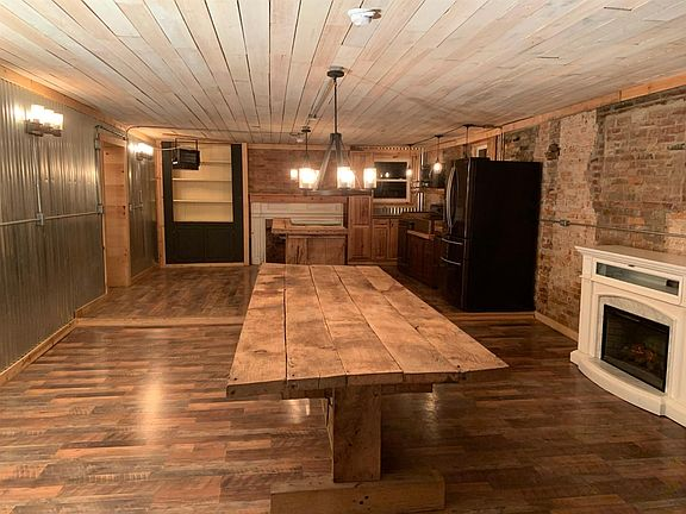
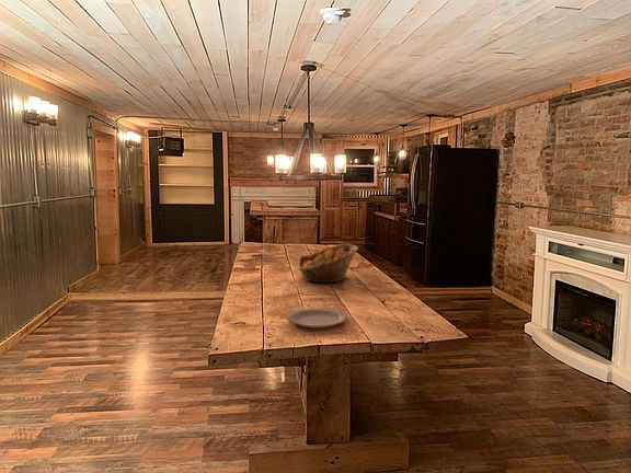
+ fruit basket (326, 262)
+ plate (317, 319)
